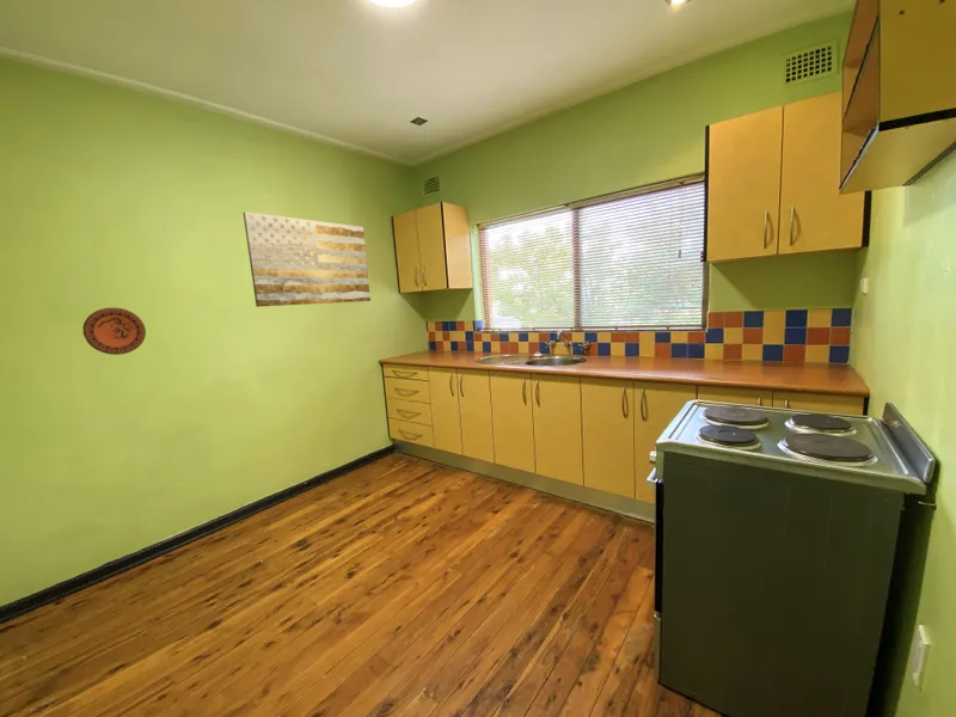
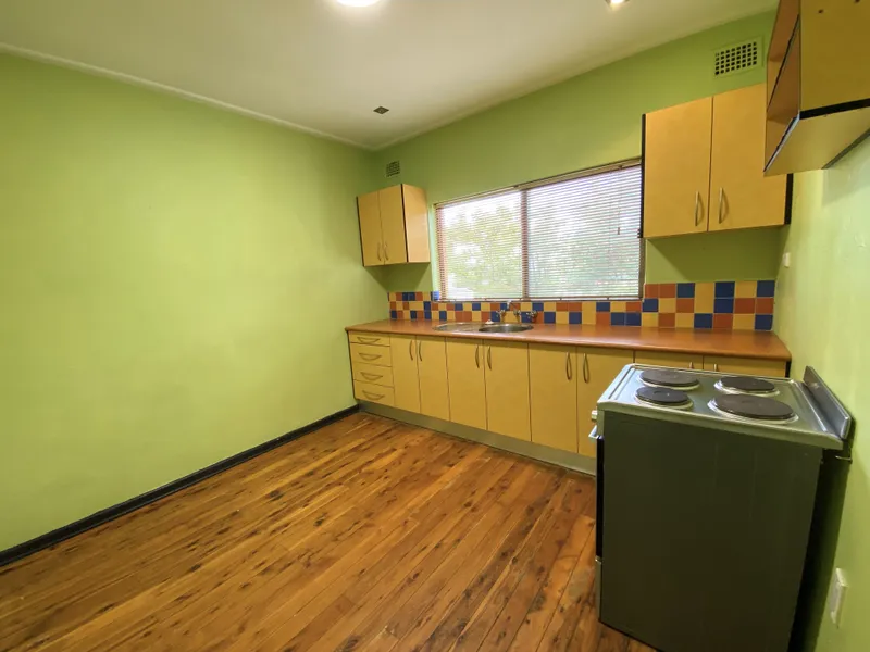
- decorative plate (115, 331)
- wall art (314, 262)
